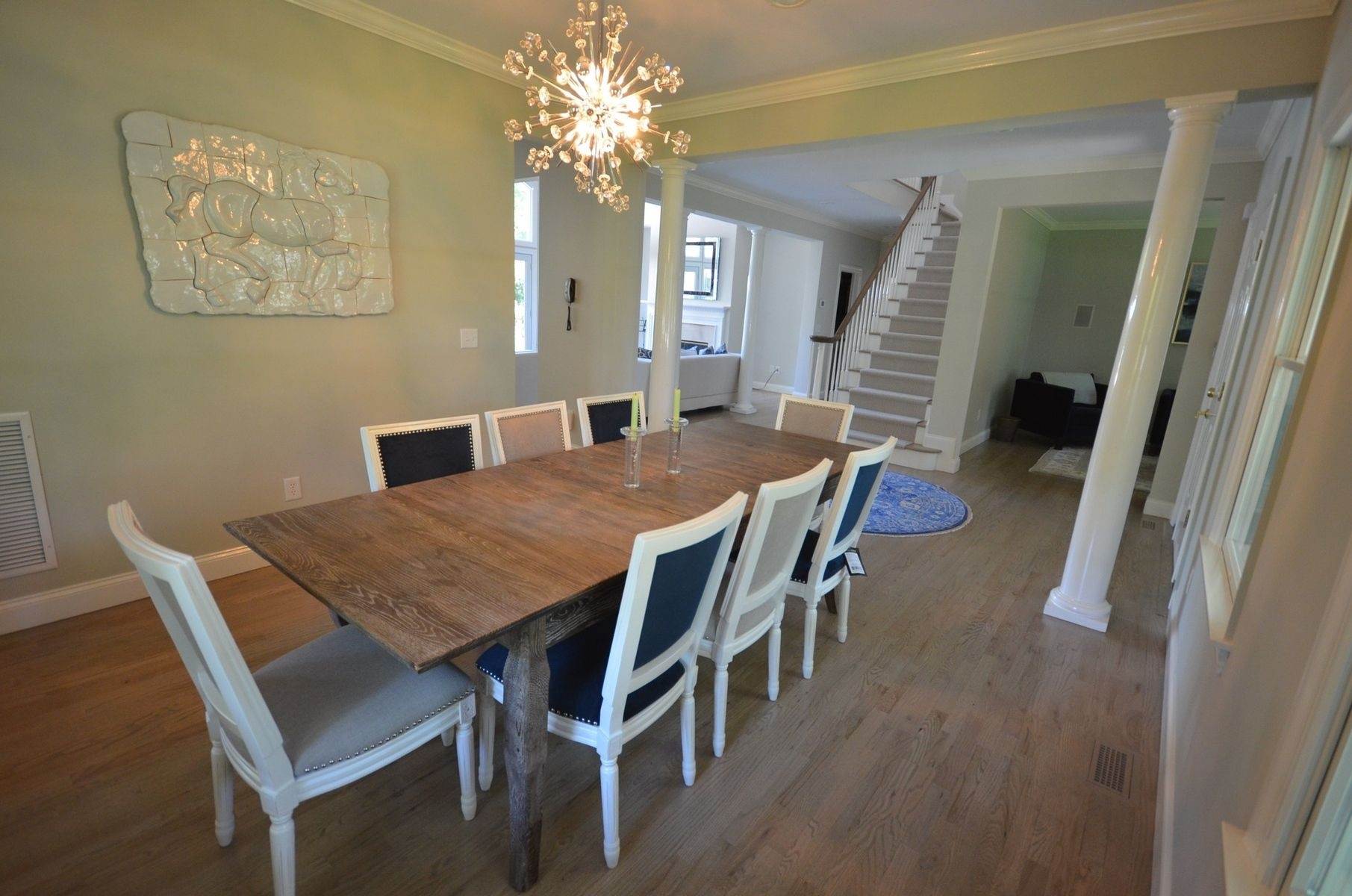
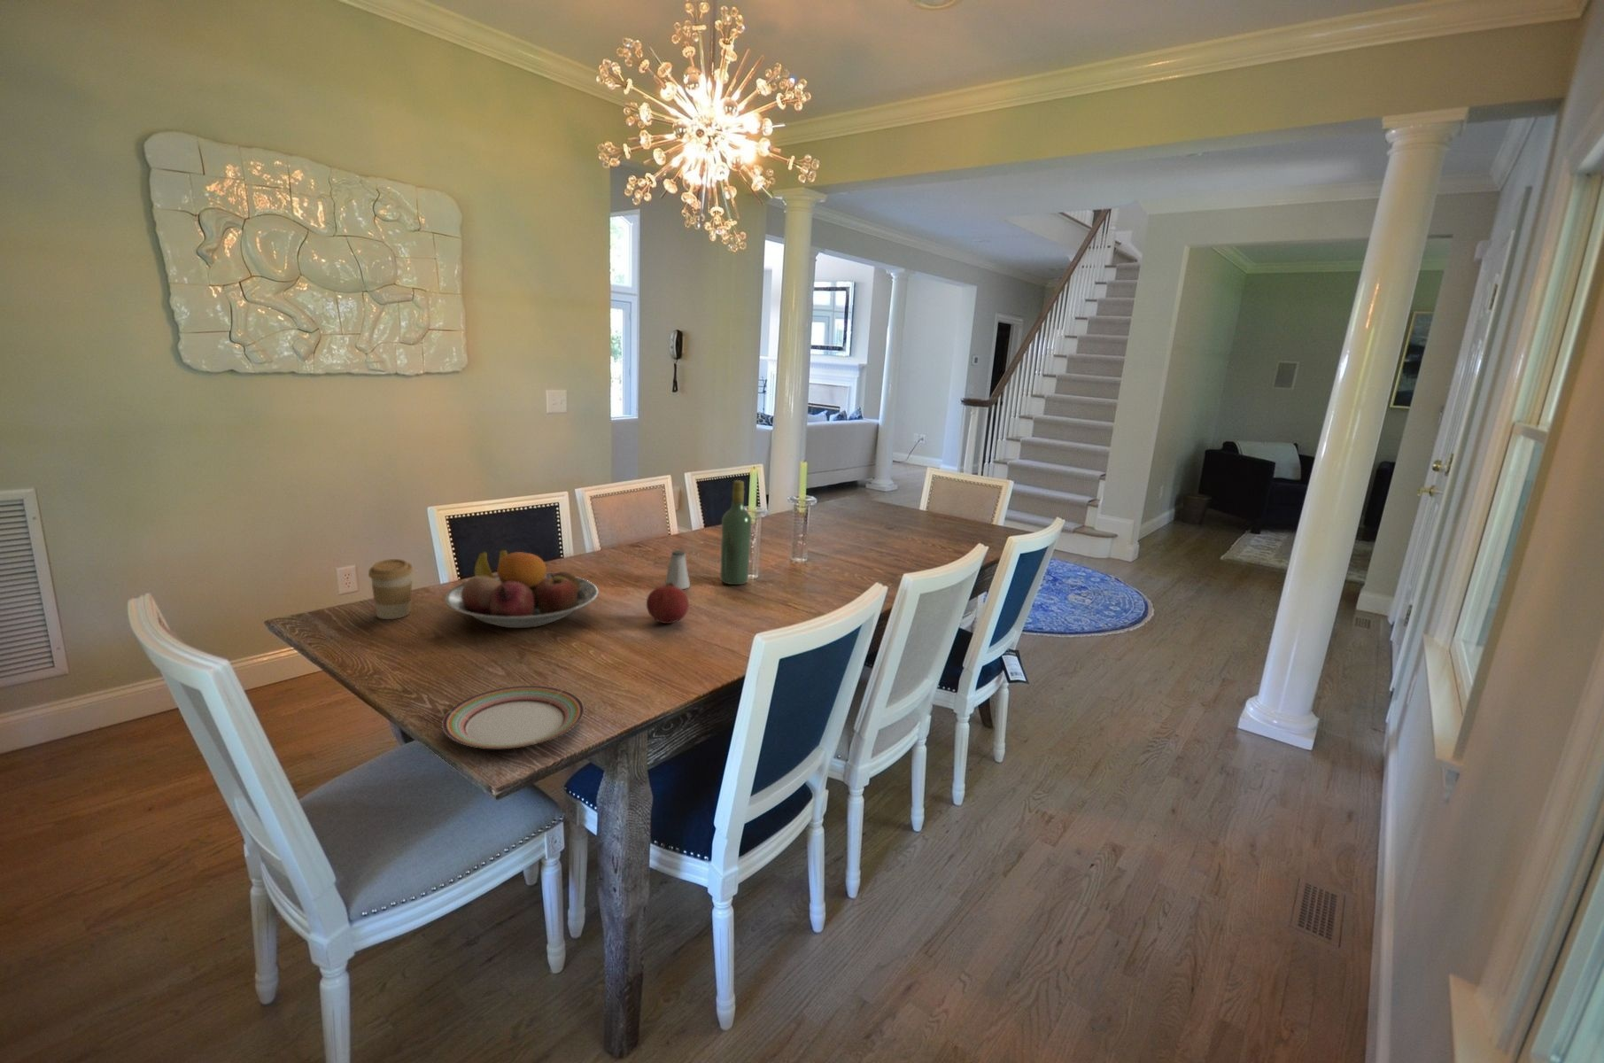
+ saltshaker (677, 568)
+ coffee cup (392, 588)
+ fruit bowl (523, 586)
+ plate (515, 719)
+ fruit (668, 603)
+ wine bottle (736, 532)
